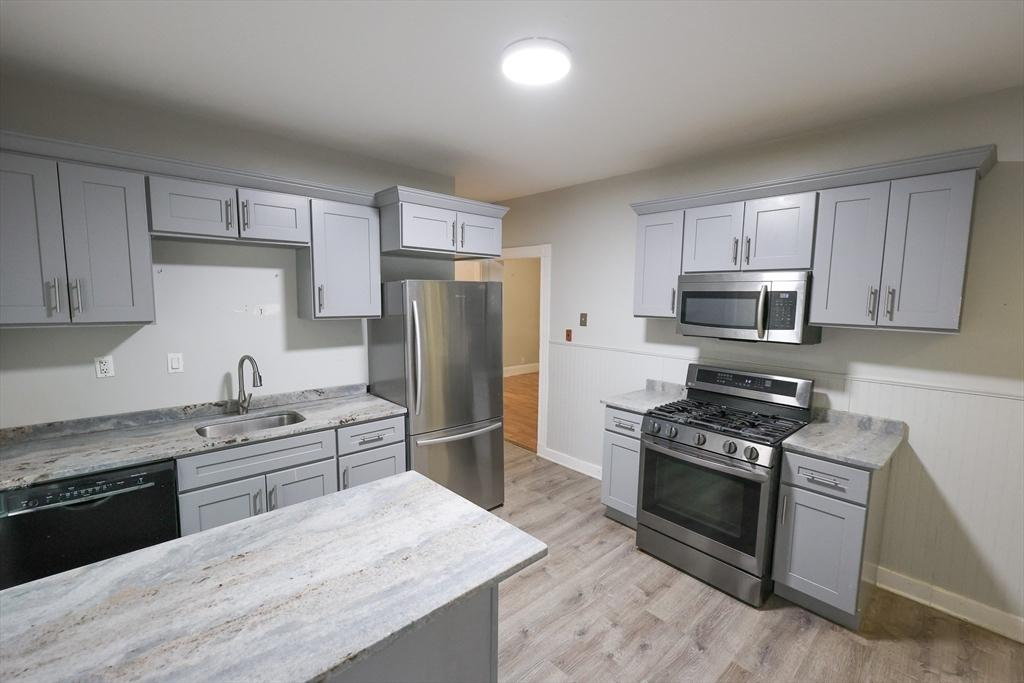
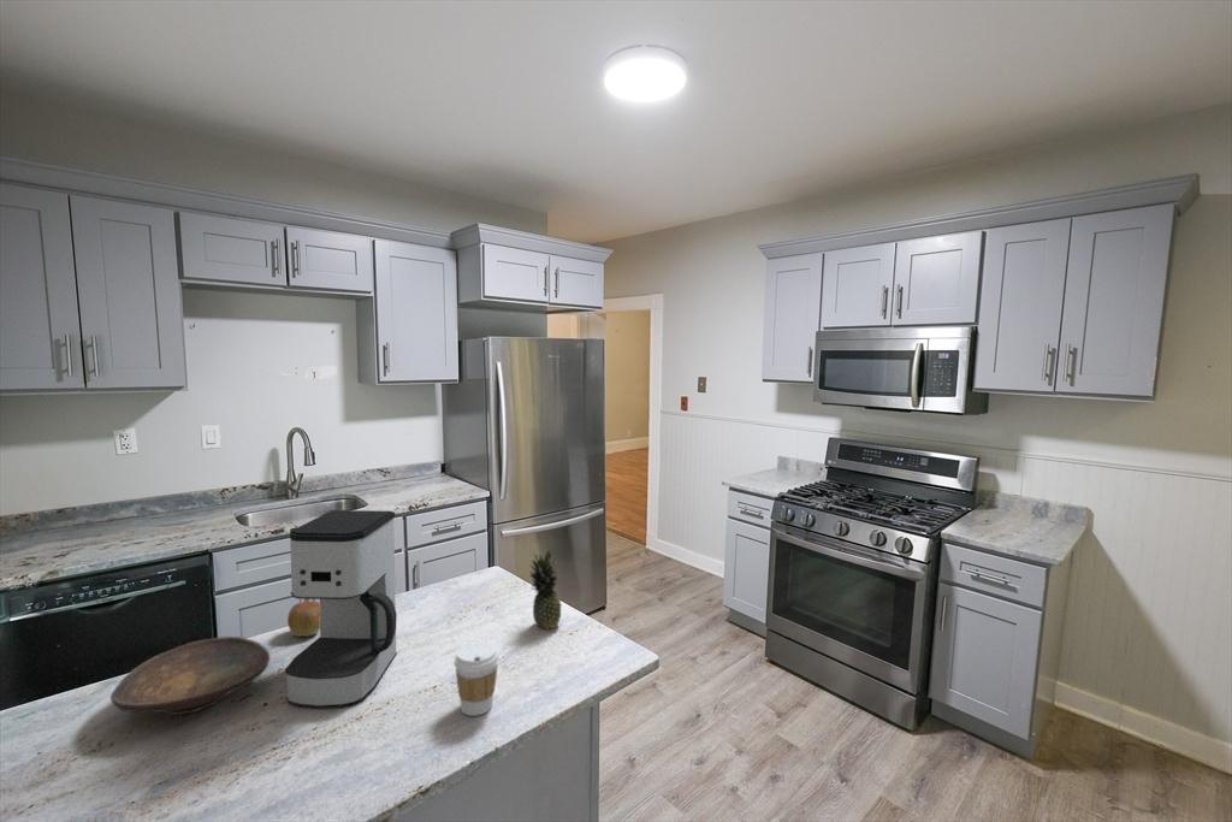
+ coffee cup (476, 678)
+ decorative bowl (195, 681)
+ coffee maker (348, 602)
+ fruit (541, 589)
+ apple (307, 617)
